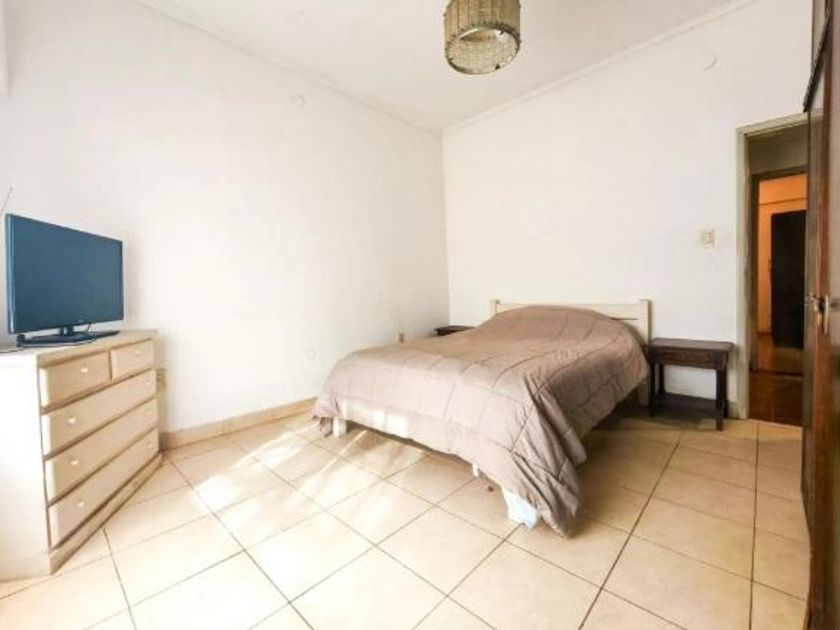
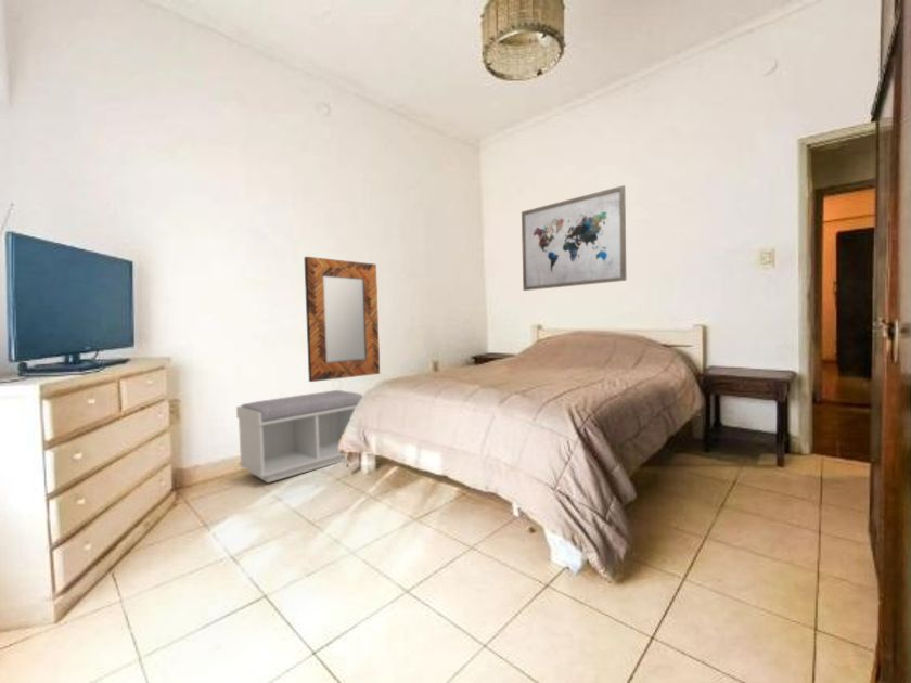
+ wall art (568, 243)
+ home mirror (344, 319)
+ bench (305, 430)
